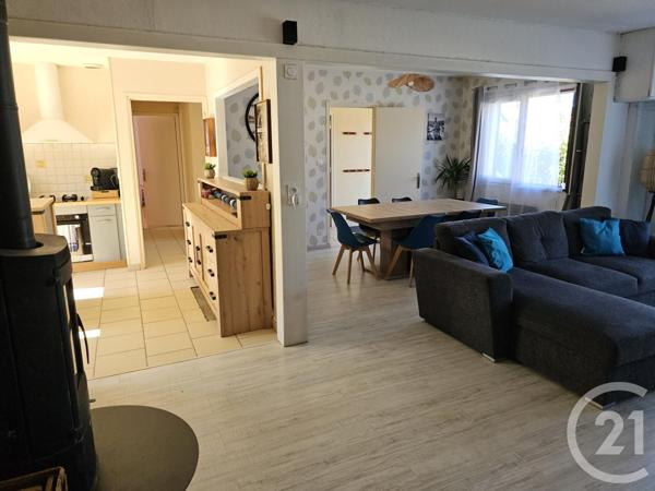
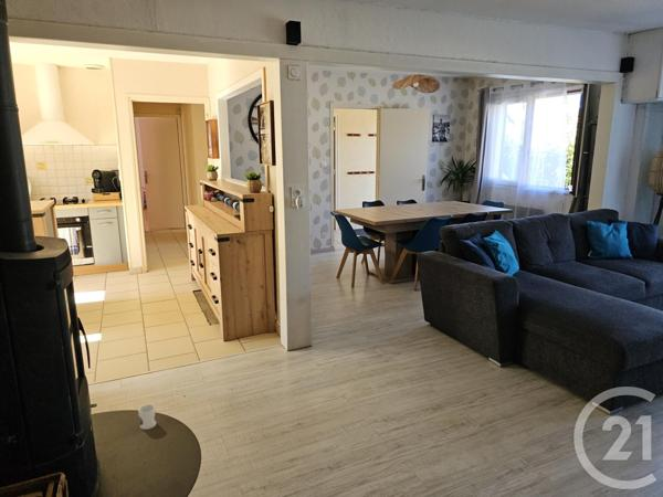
+ mug (146, 414)
